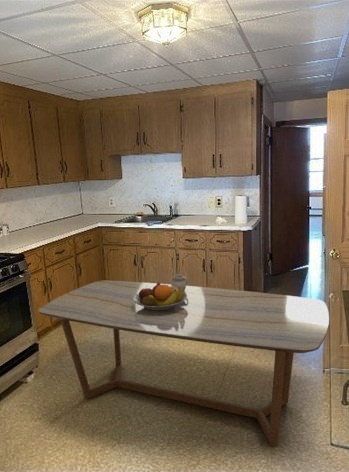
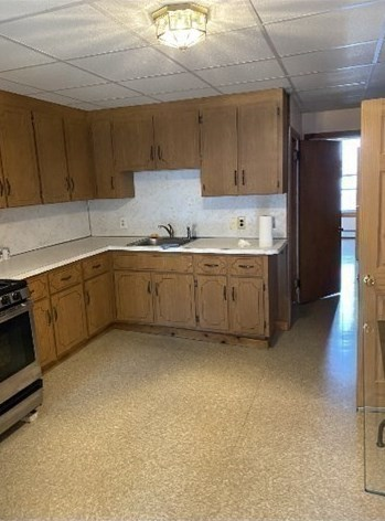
- cream pitcher (179, 283)
- dining table (184, 339)
- fruit bowl (159, 294)
